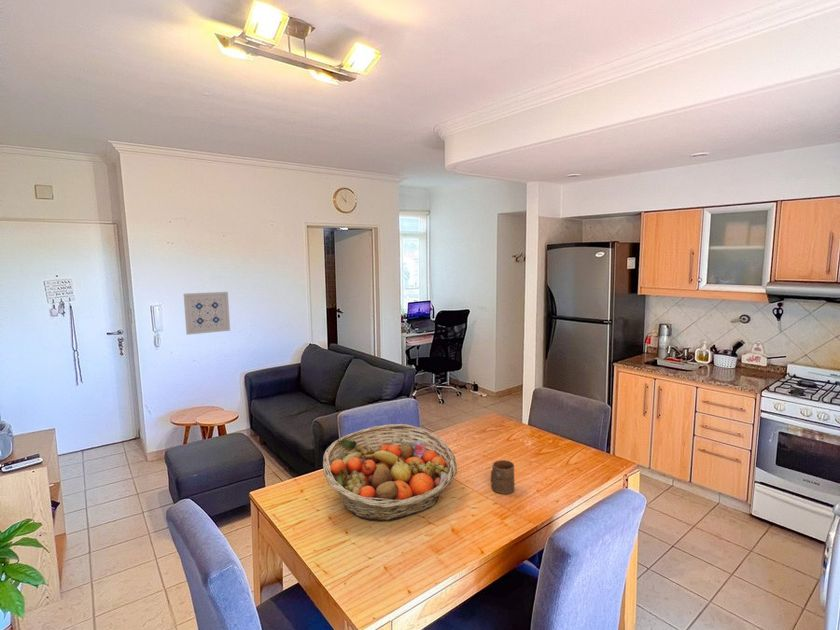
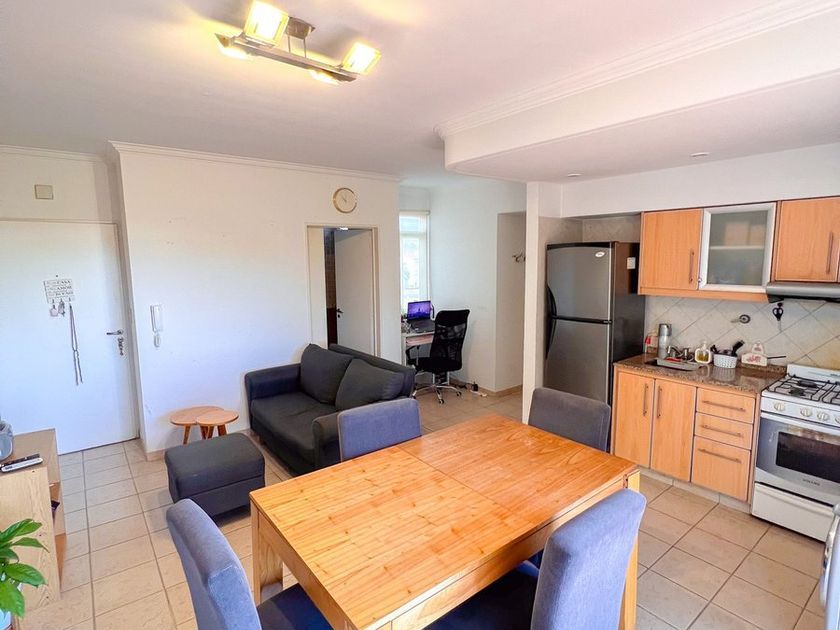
- fruit basket (390, 469)
- cup (502, 476)
- wall art (207, 312)
